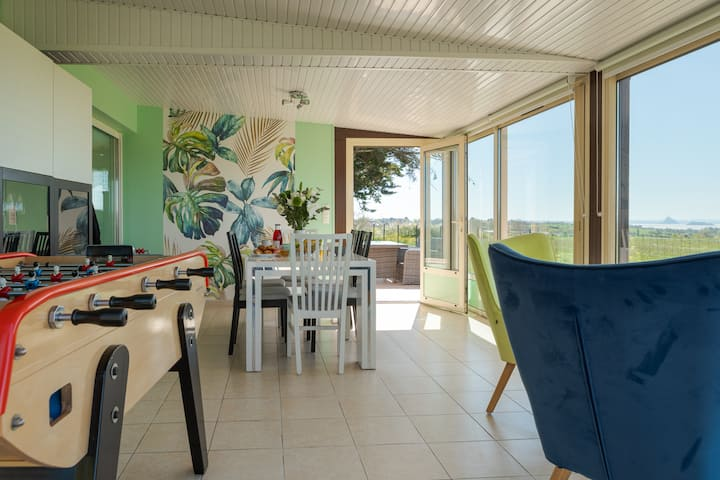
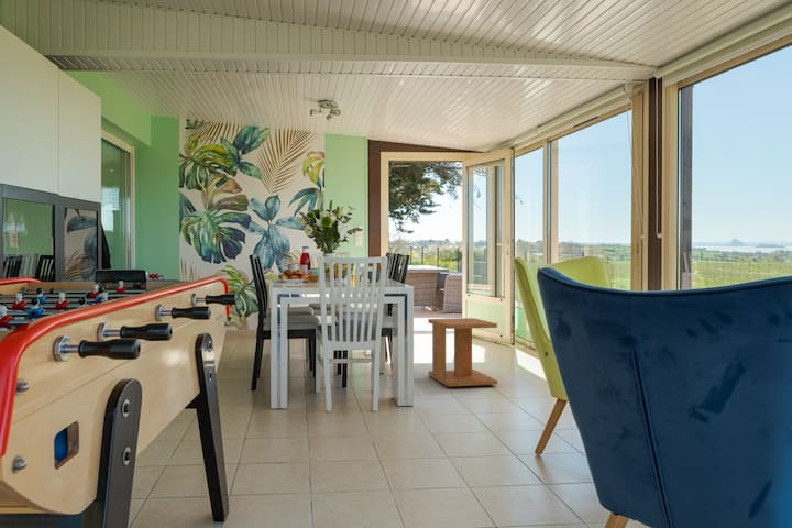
+ side table (461, 351)
